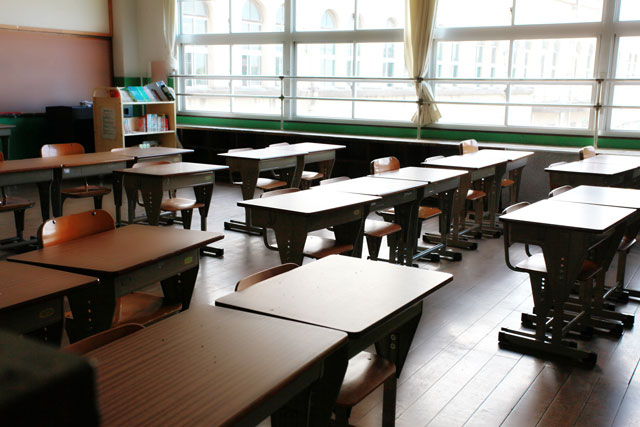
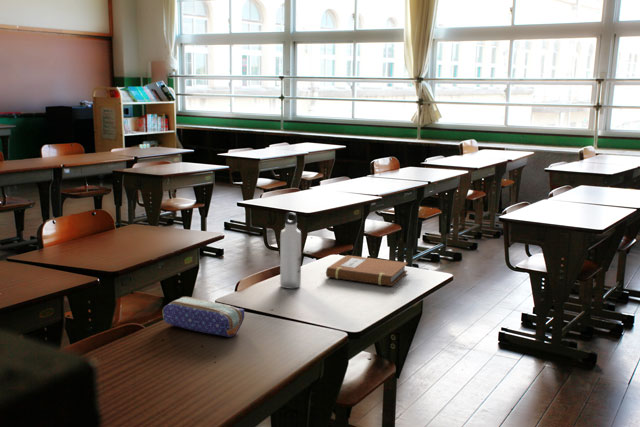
+ water bottle (290, 249)
+ pencil case (203, 315)
+ notebook (365, 270)
